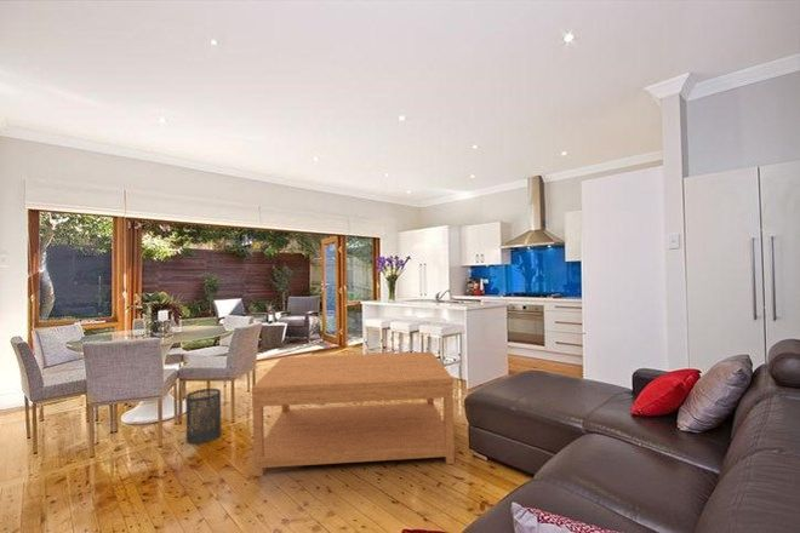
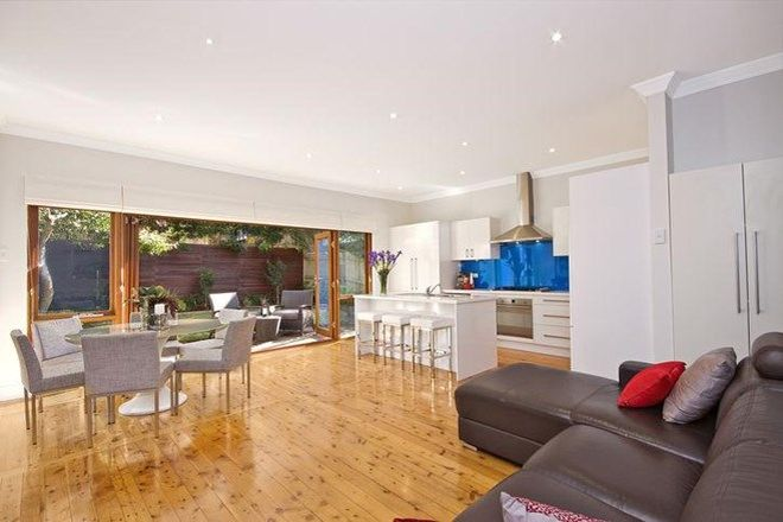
- trash can (204, 414)
- coffee table (356, 406)
